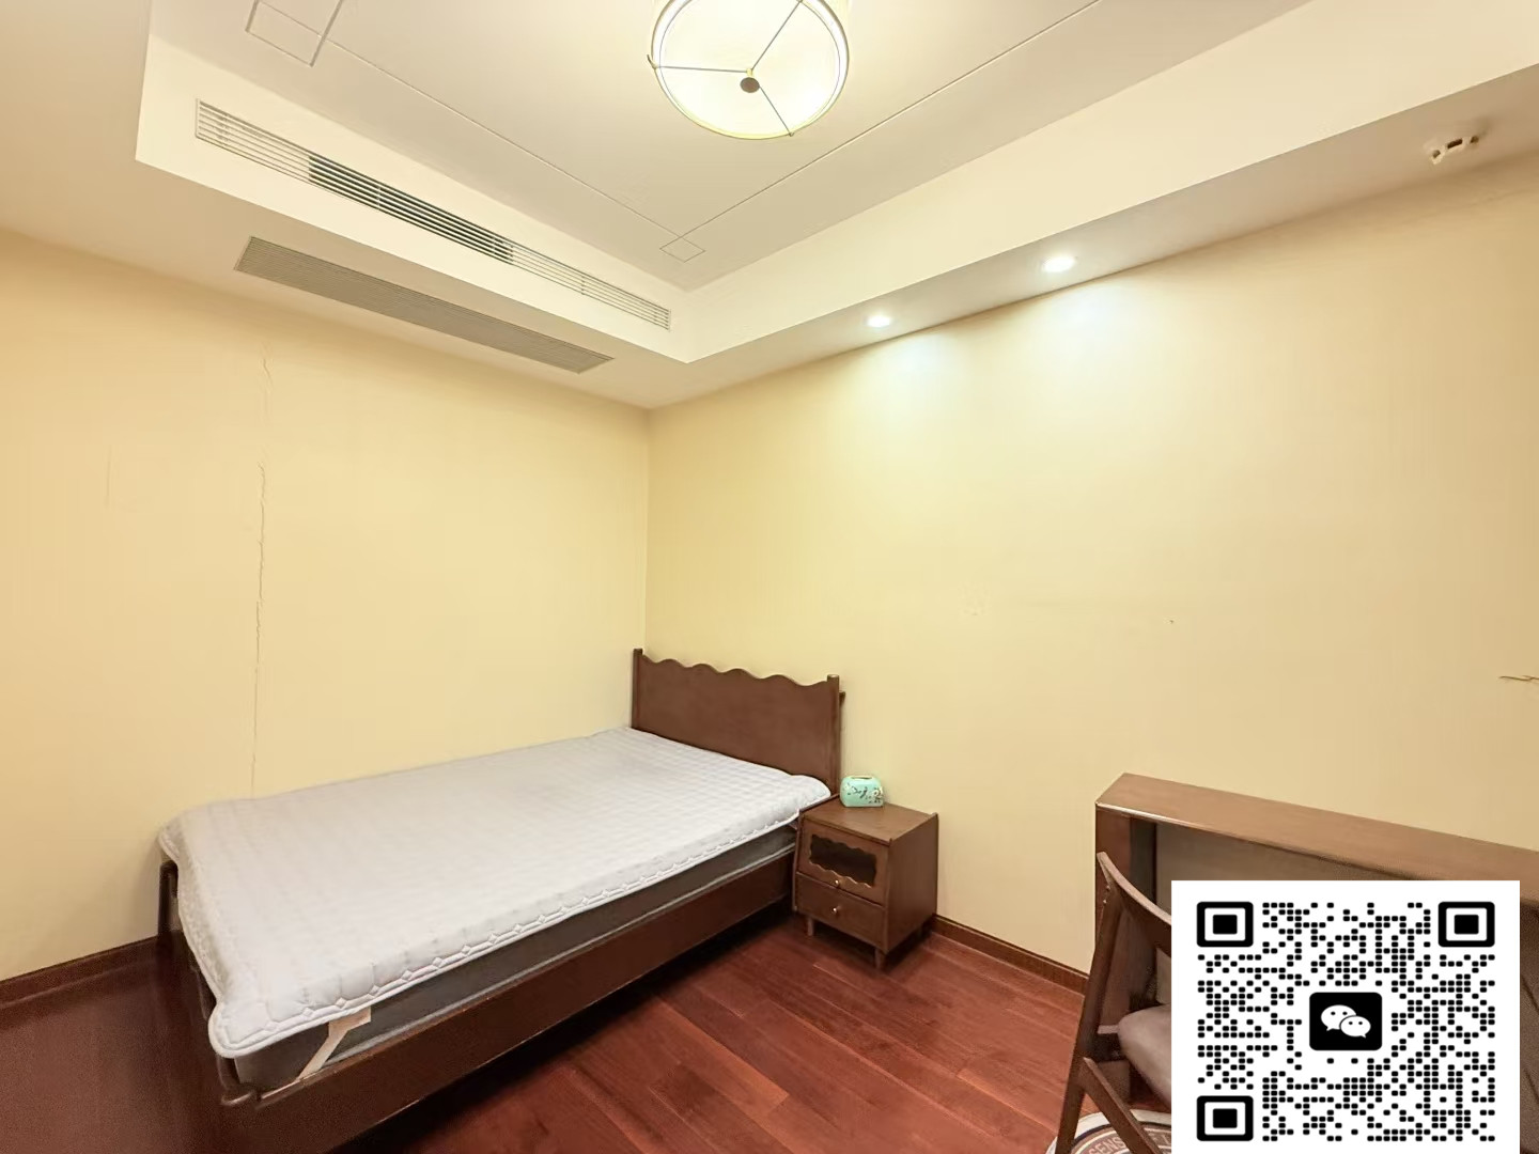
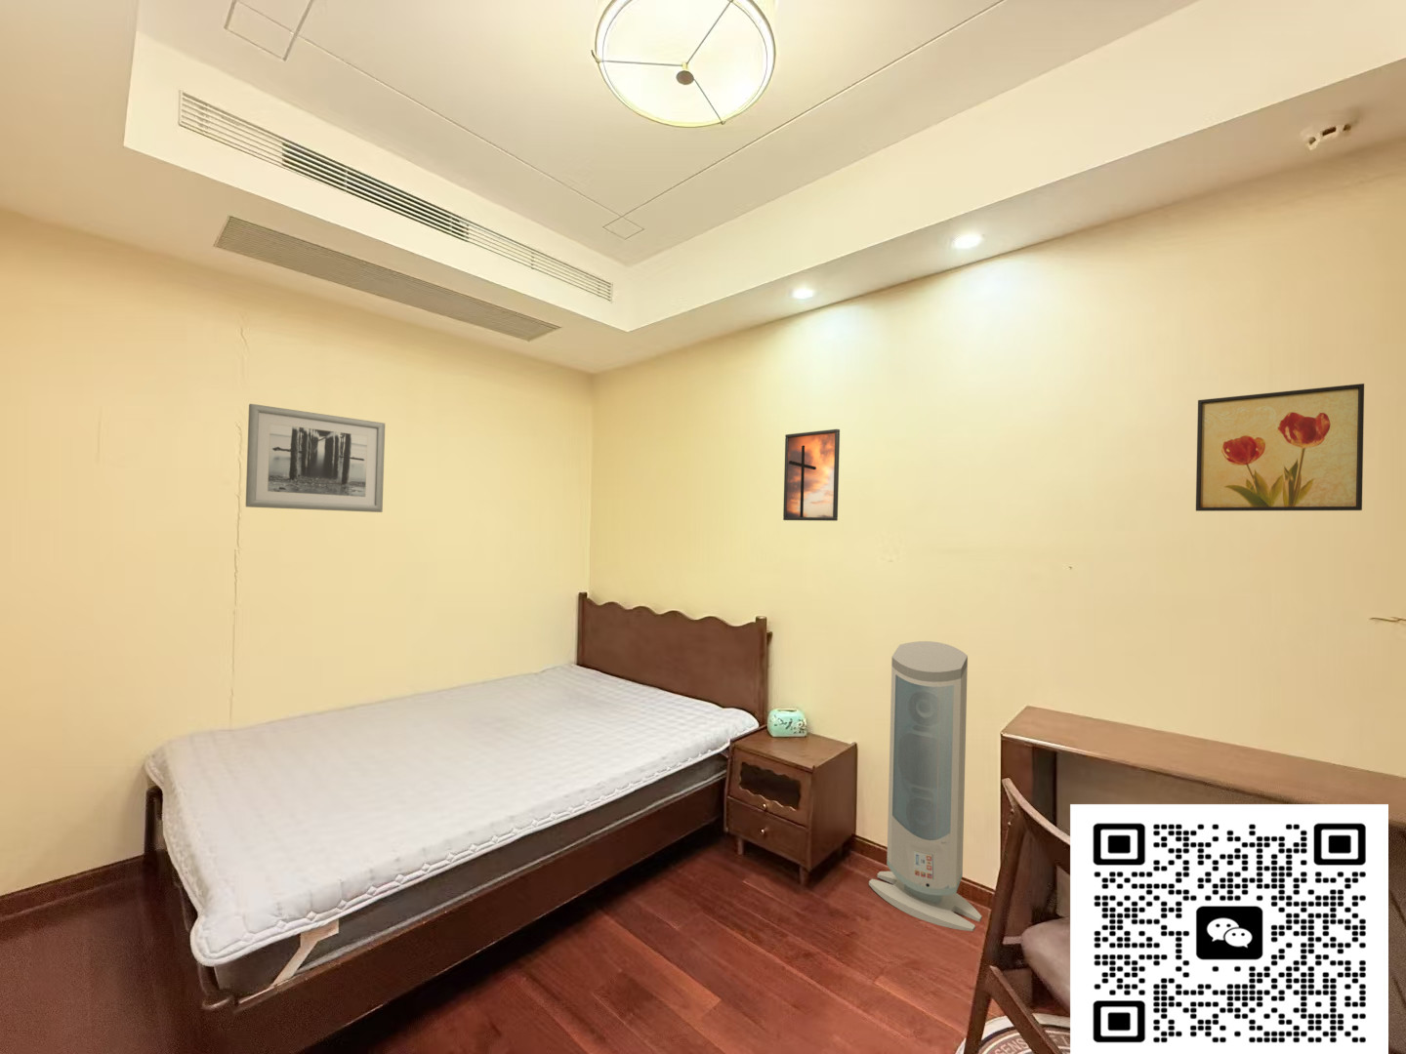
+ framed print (810, 476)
+ air purifier (926, 772)
+ wall art (320, 462)
+ wall art (1273, 452)
